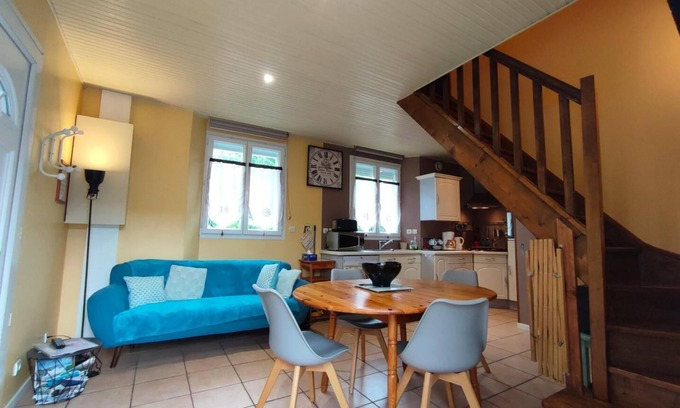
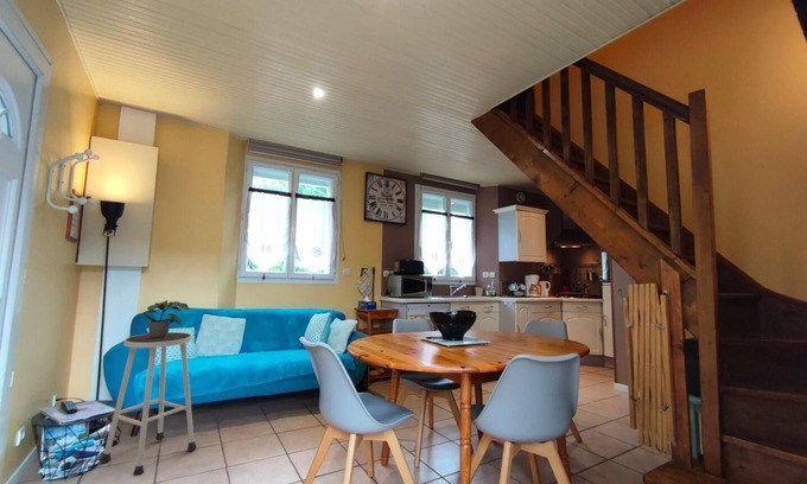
+ potted plant (165, 319)
+ stool (157, 399)
